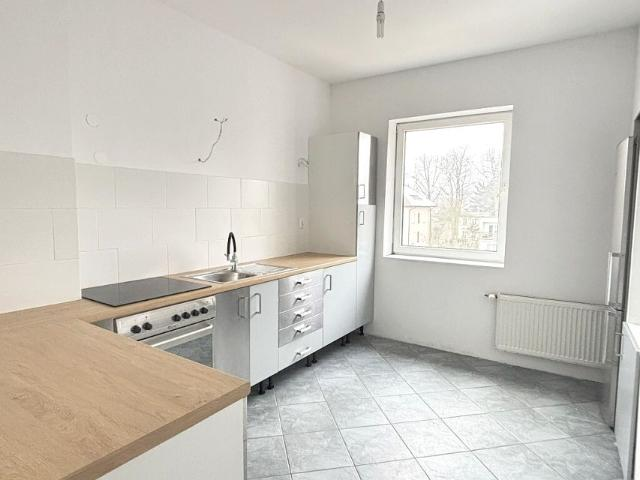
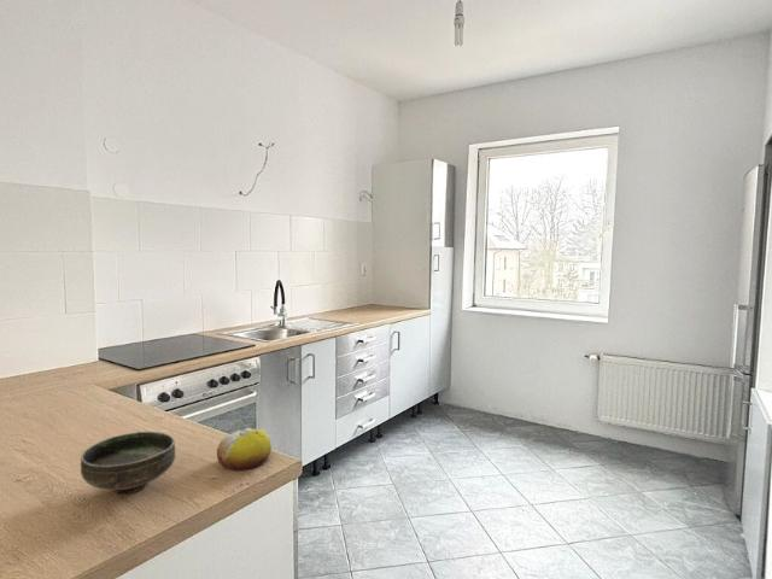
+ fruit (244, 445)
+ bowl (129, 467)
